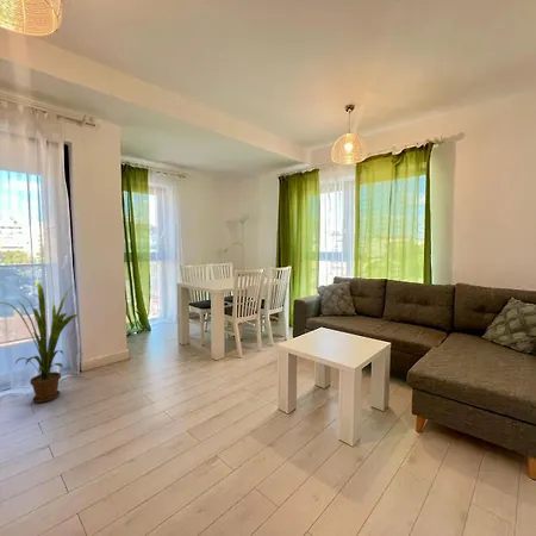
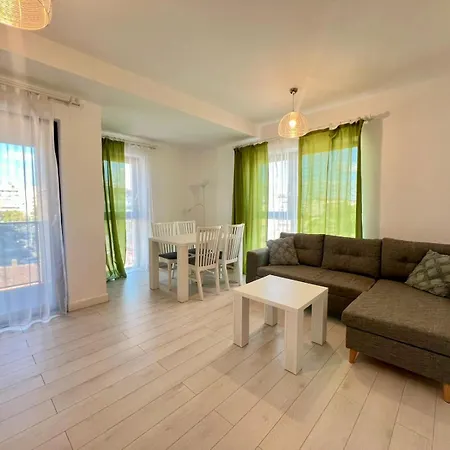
- house plant (39, 339)
